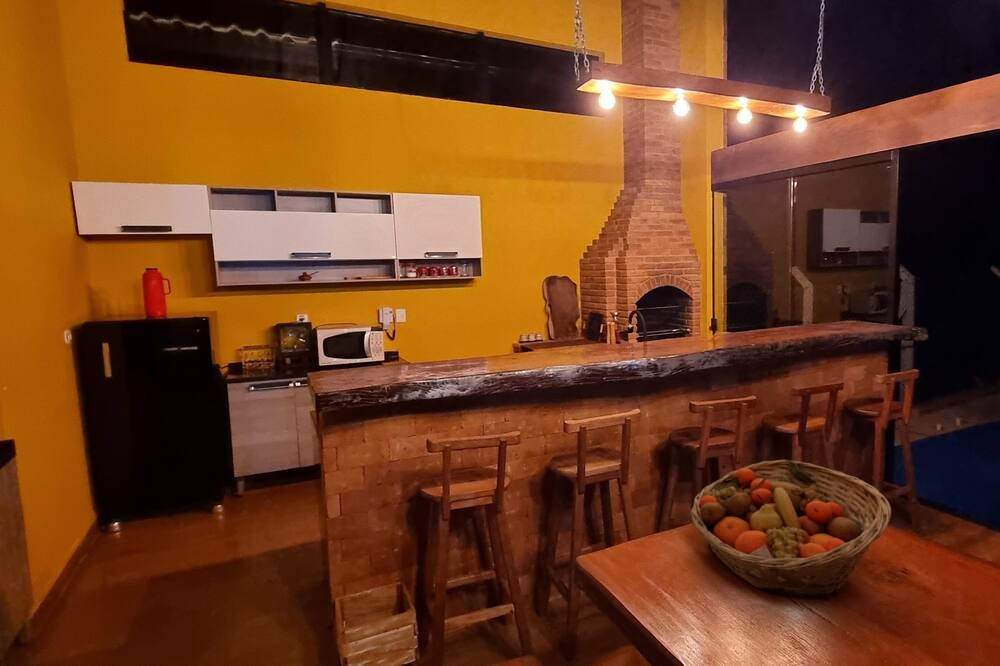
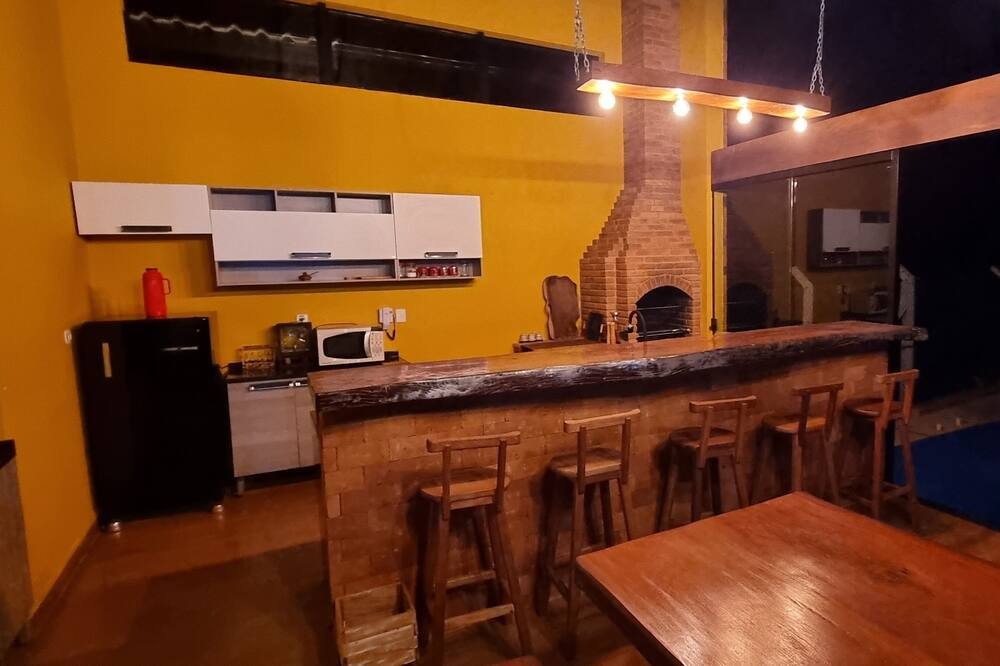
- fruit basket (780, 520)
